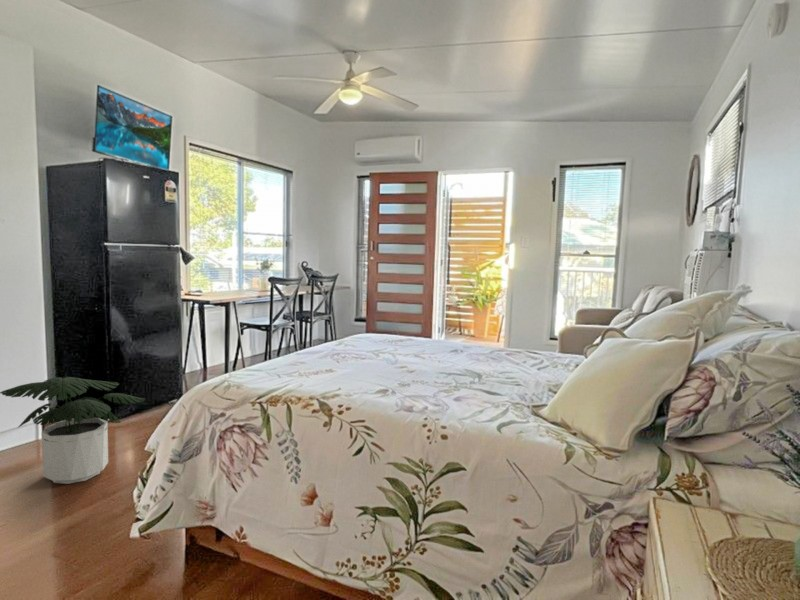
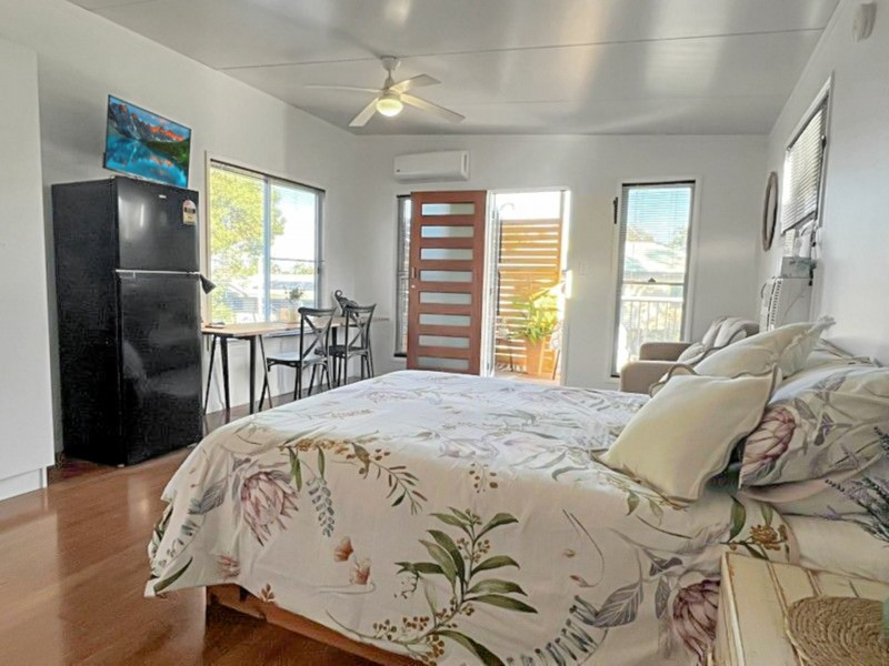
- potted plant (76, 422)
